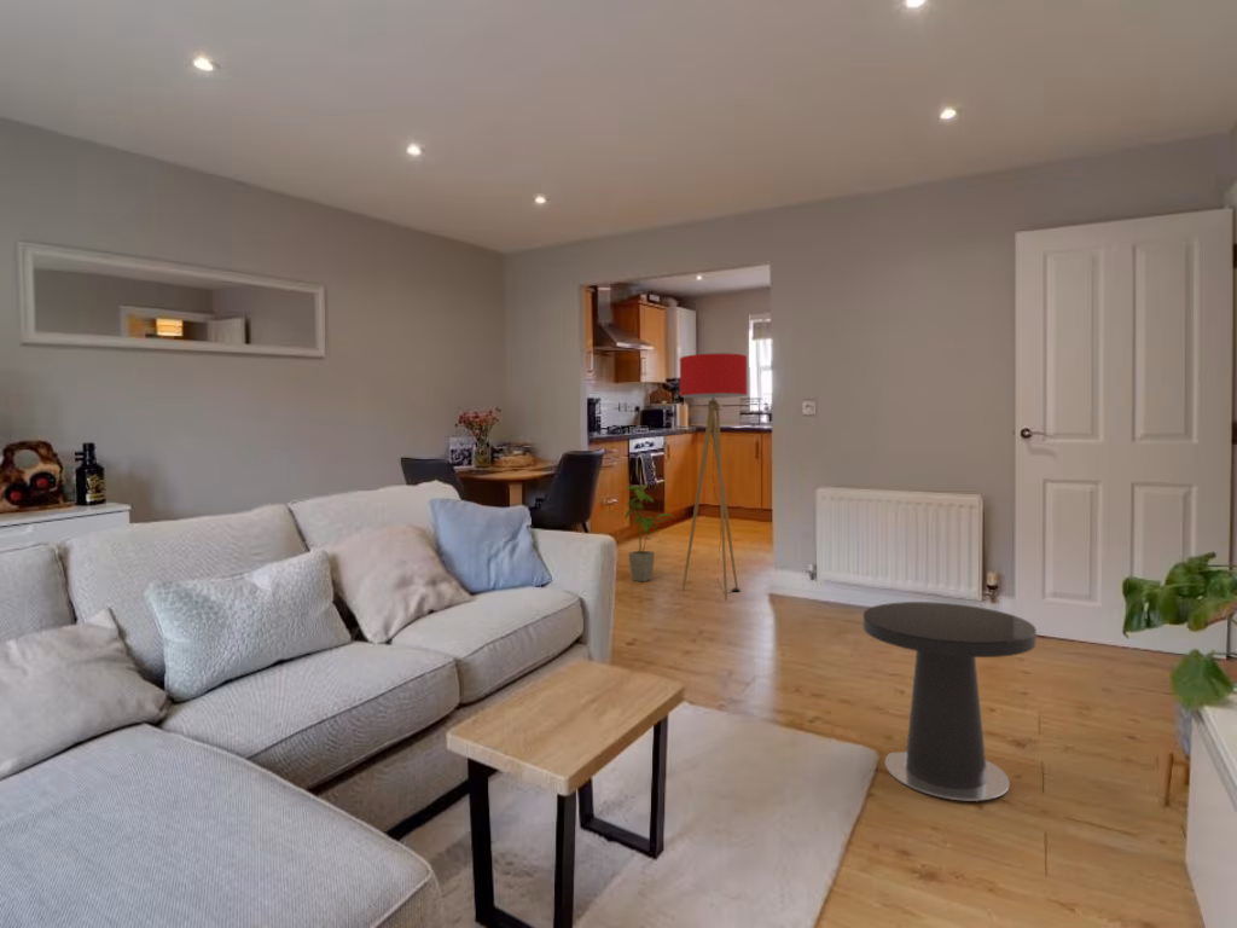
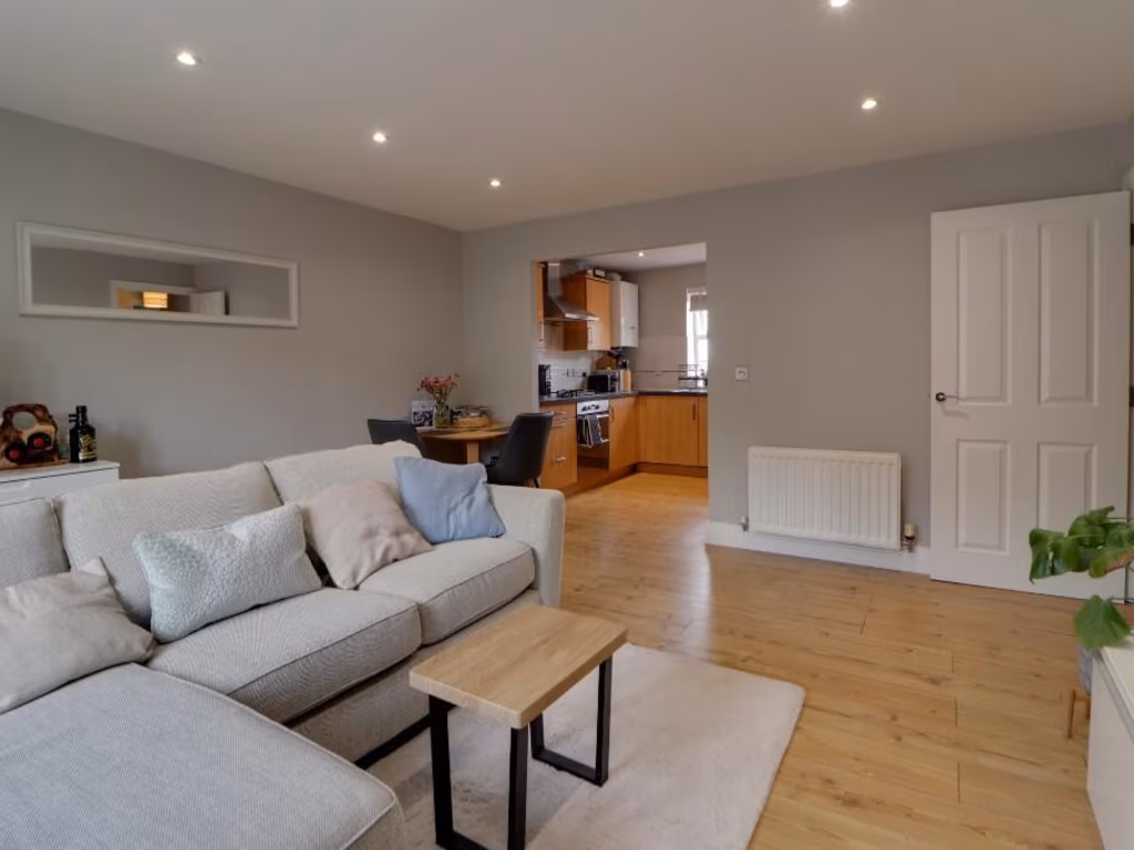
- house plant (645, 533)
- floor lamp (713, 477)
- side table (945, 696)
